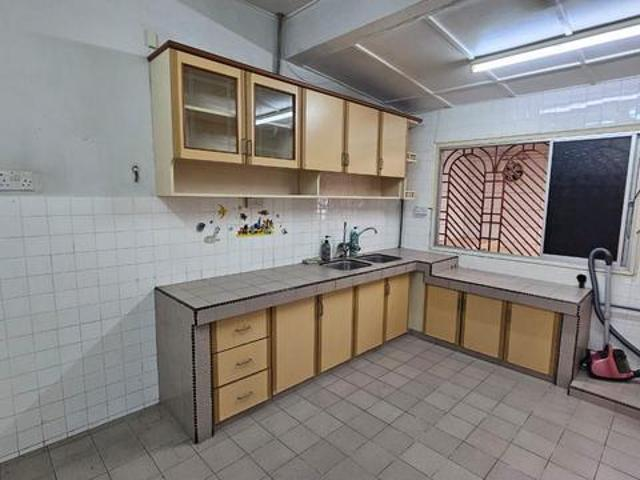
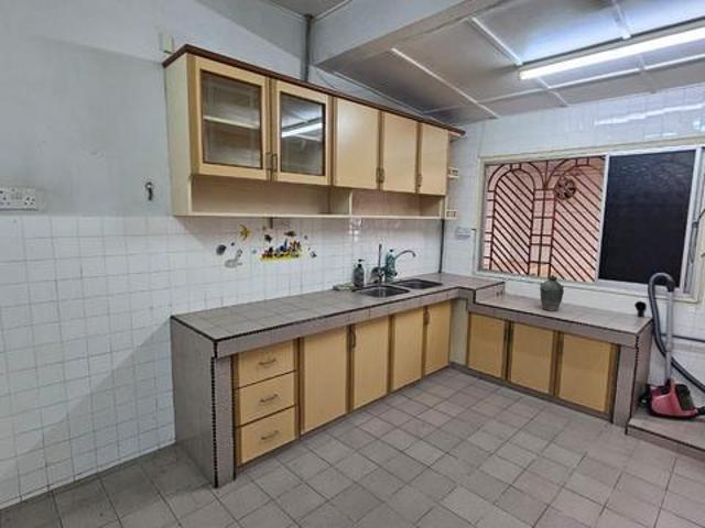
+ kettle (551, 292)
